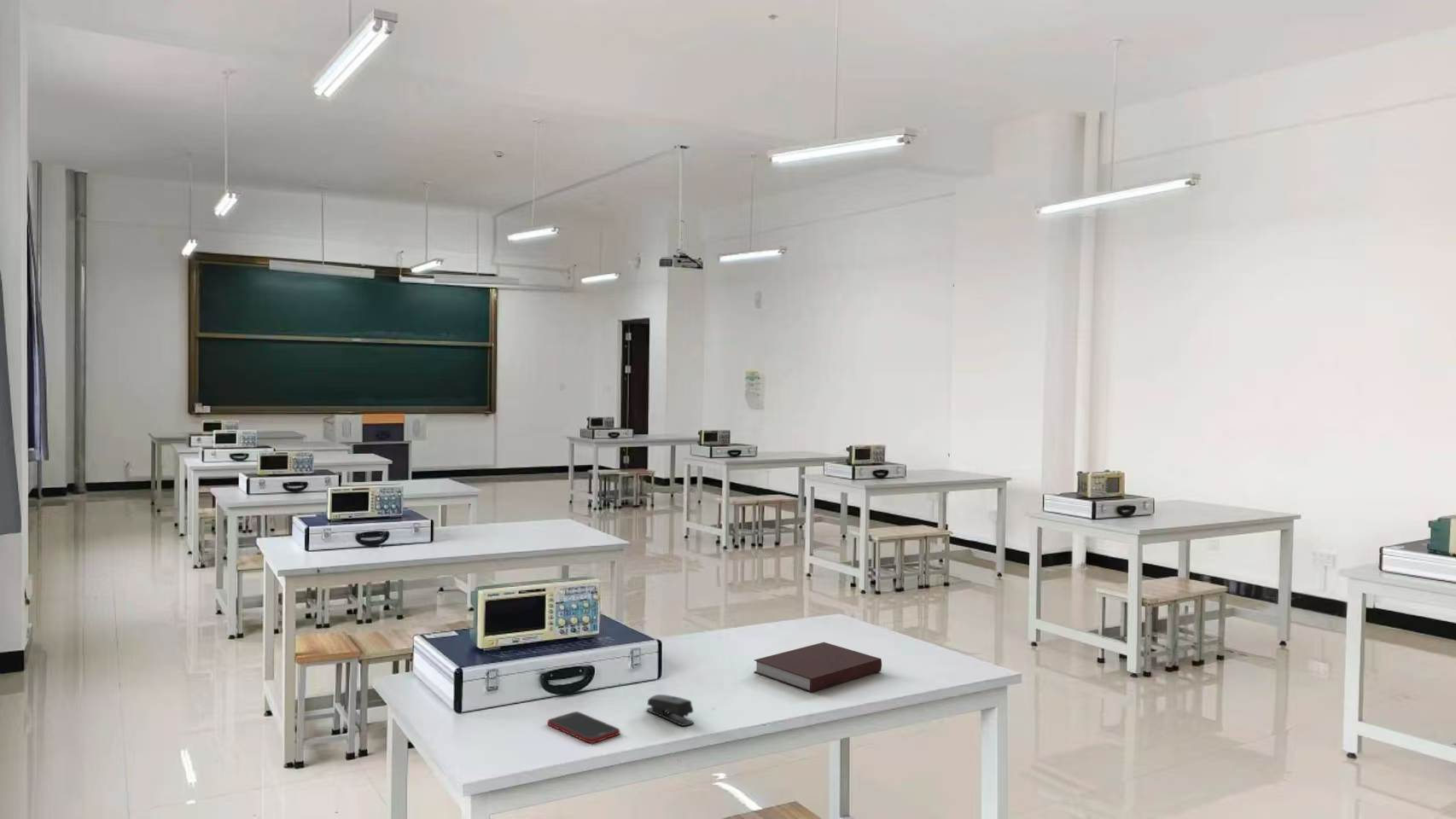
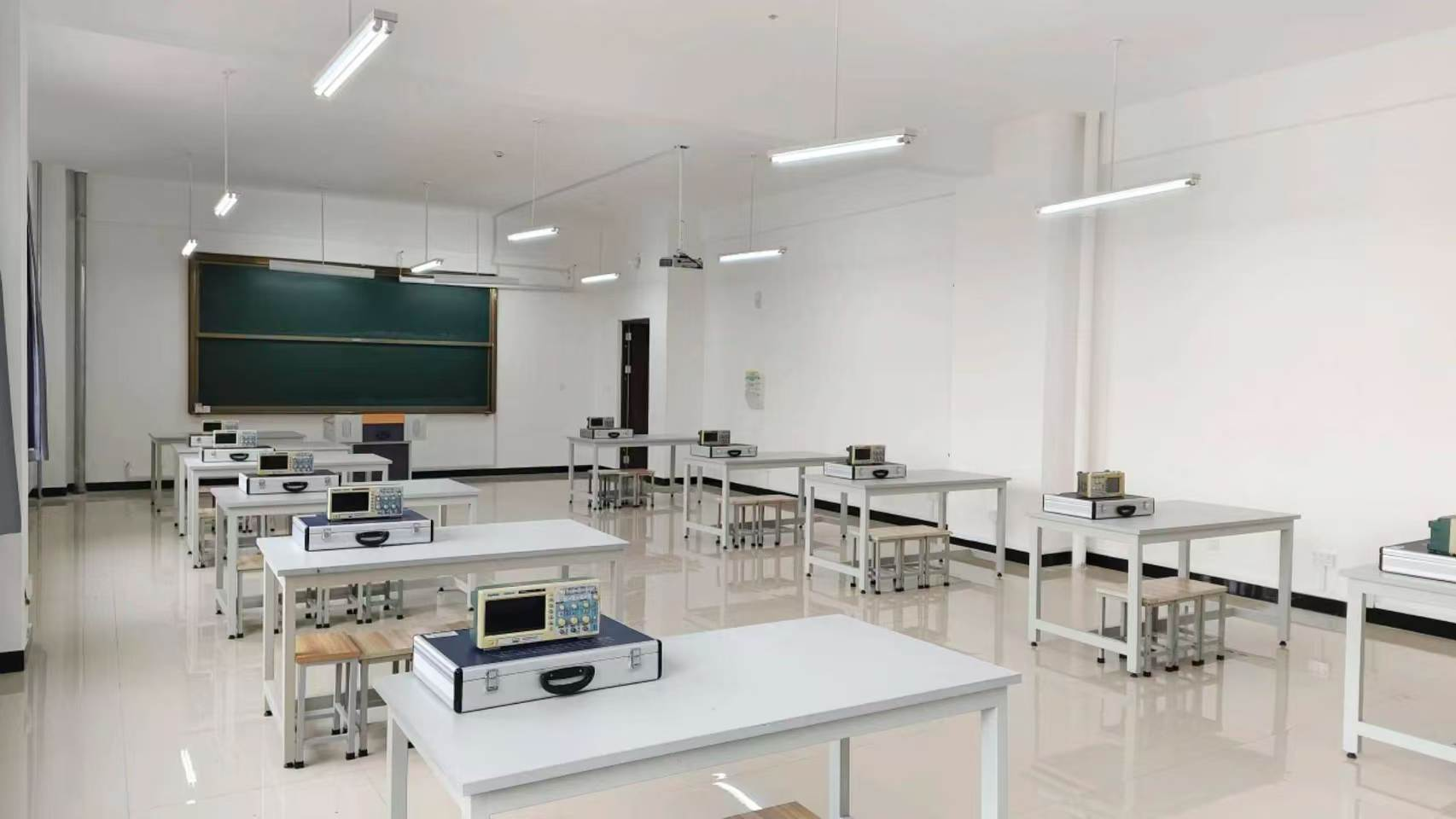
- cell phone (583, 727)
- stapler (669, 705)
- notebook (818, 665)
